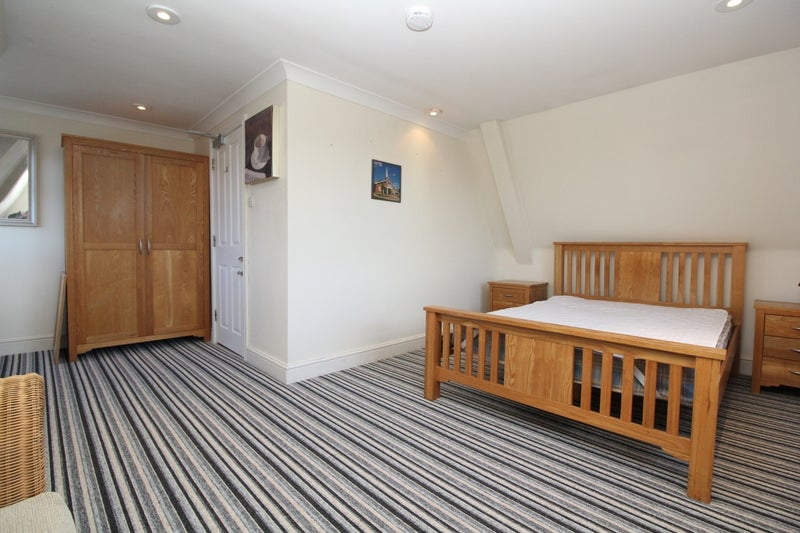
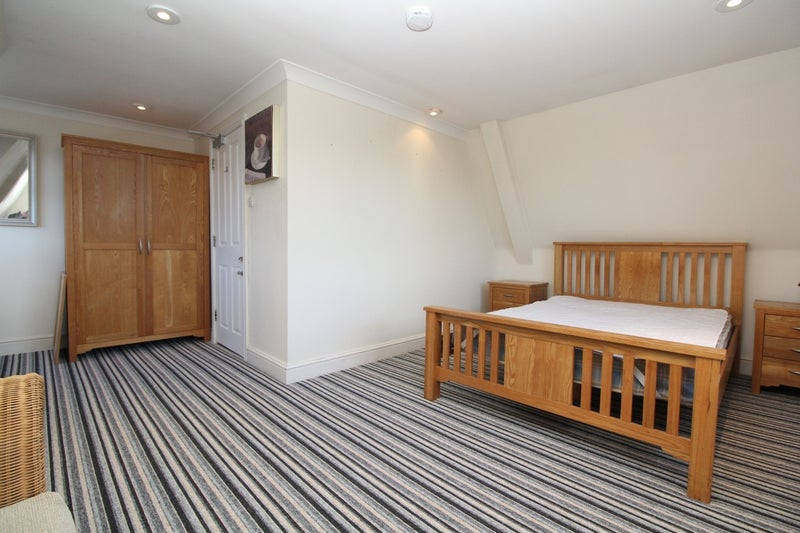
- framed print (386, 181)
